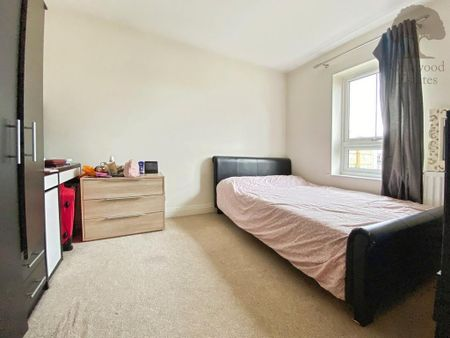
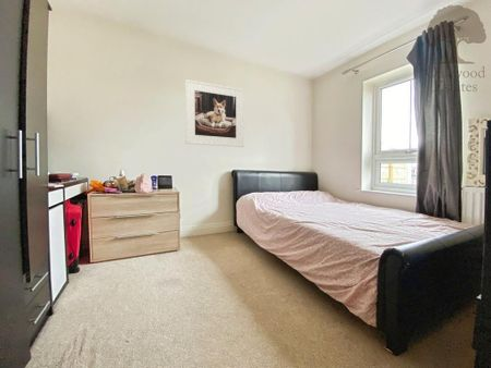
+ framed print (216, 114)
